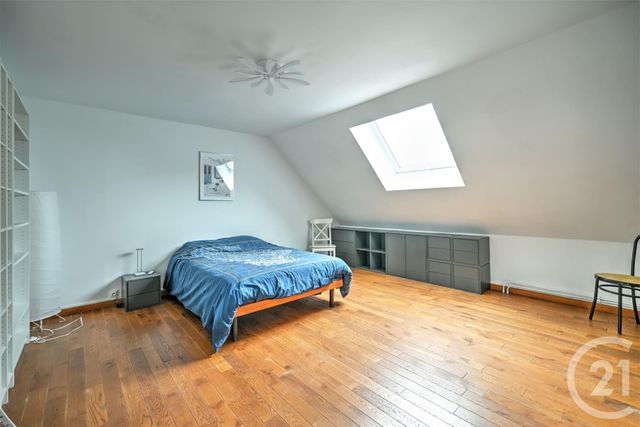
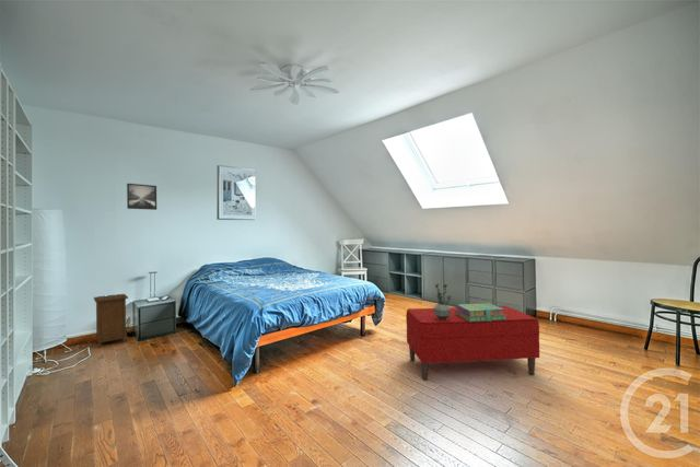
+ potted plant (442, 301)
+ bench (468, 339)
+ nightstand (110, 318)
+ stack of books (479, 311)
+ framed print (142, 197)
